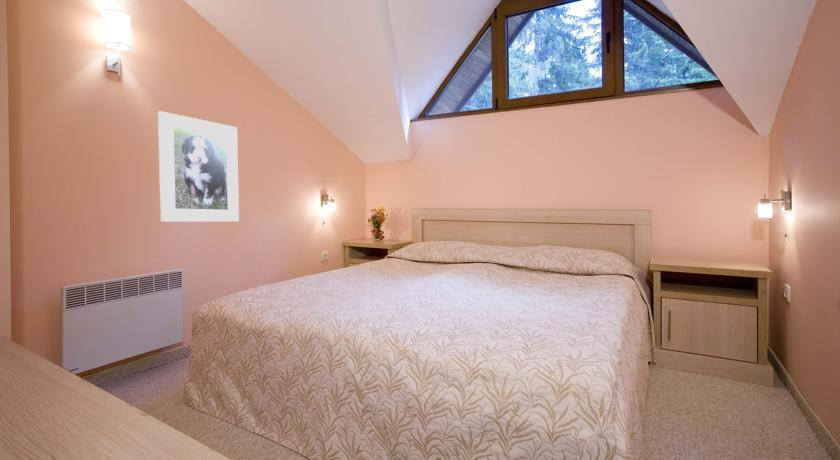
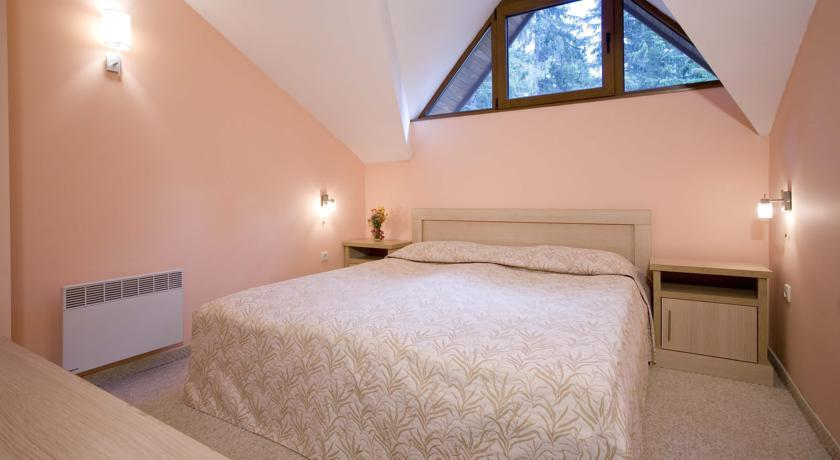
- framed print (201, 170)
